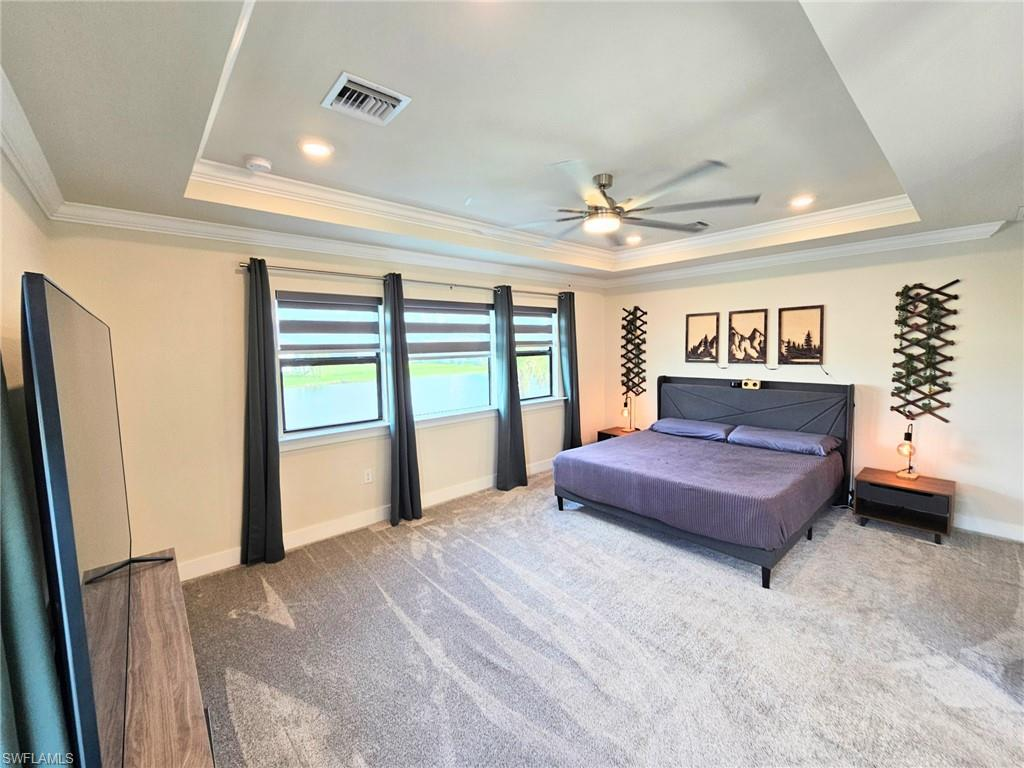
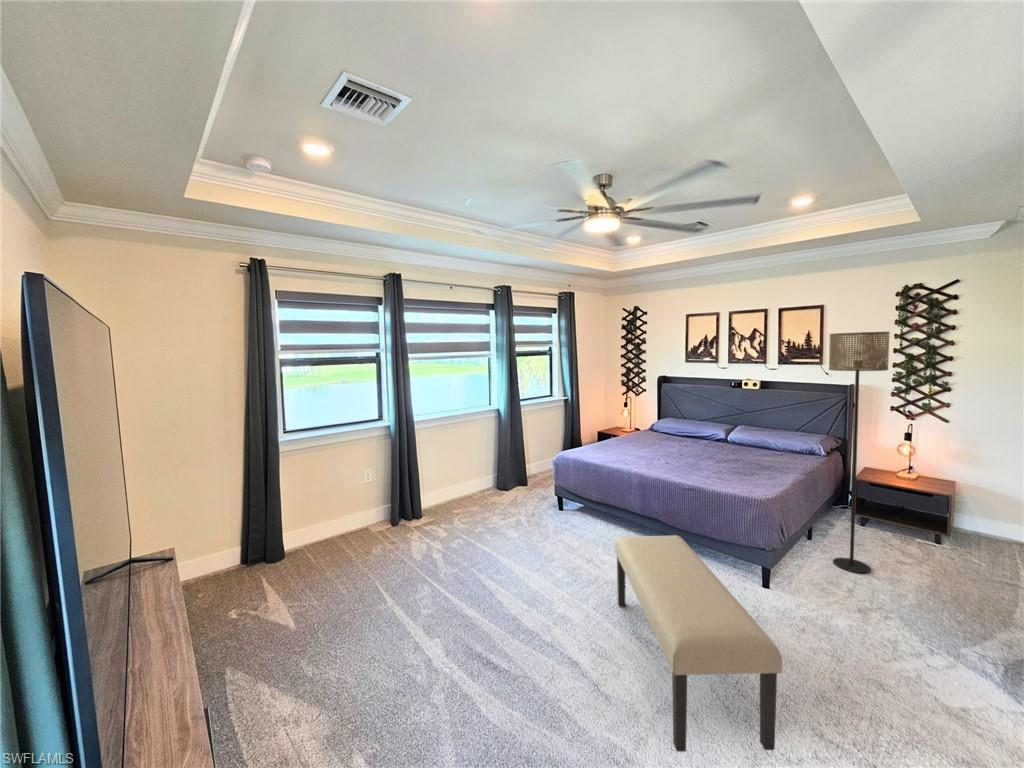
+ floor lamp (855, 451)
+ bench (678, 617)
